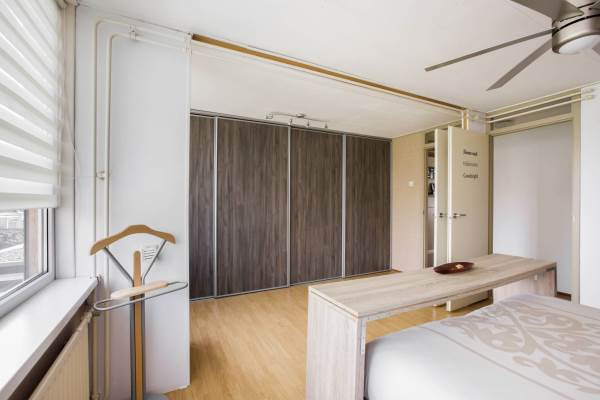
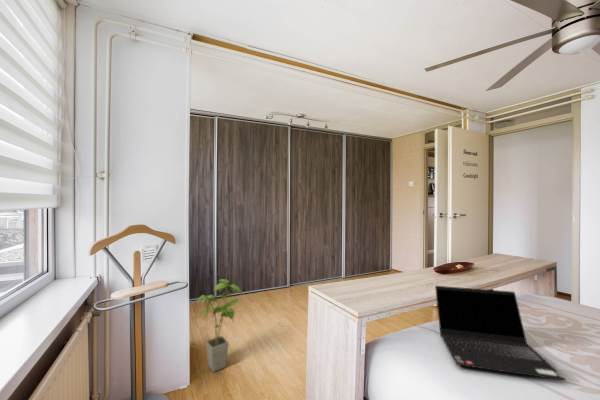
+ house plant (221, 322)
+ laptop computer (488, 325)
